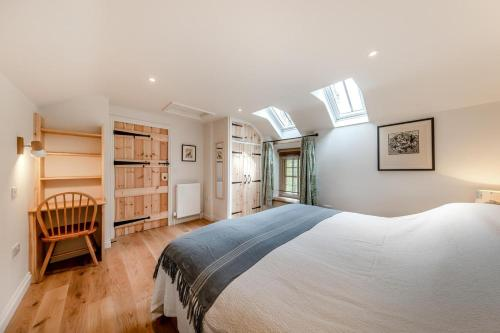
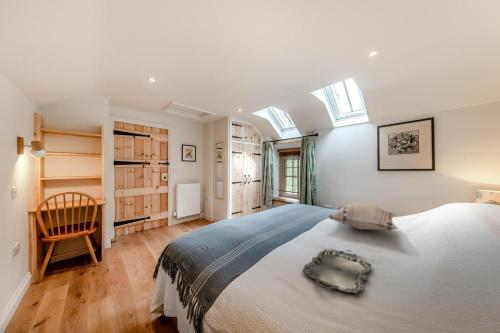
+ serving tray (337, 267)
+ decorative pillow (362, 215)
